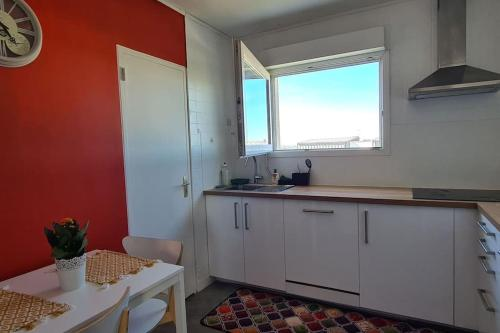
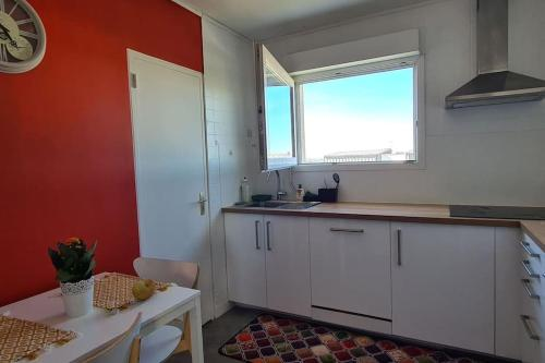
+ fruit (144, 289)
